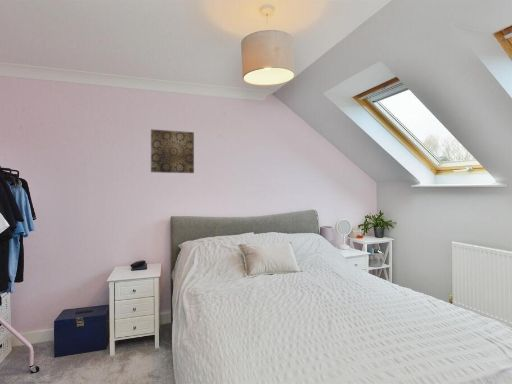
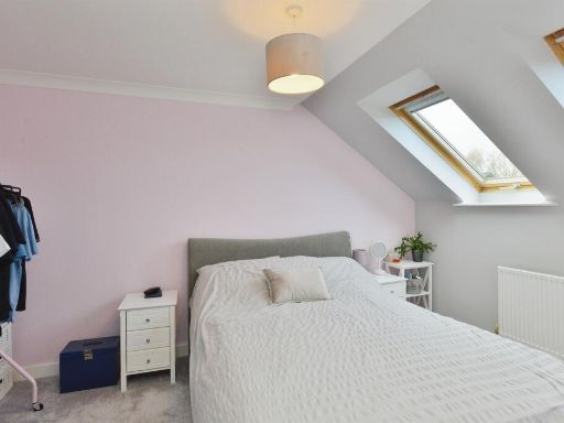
- wall art (172, 151)
